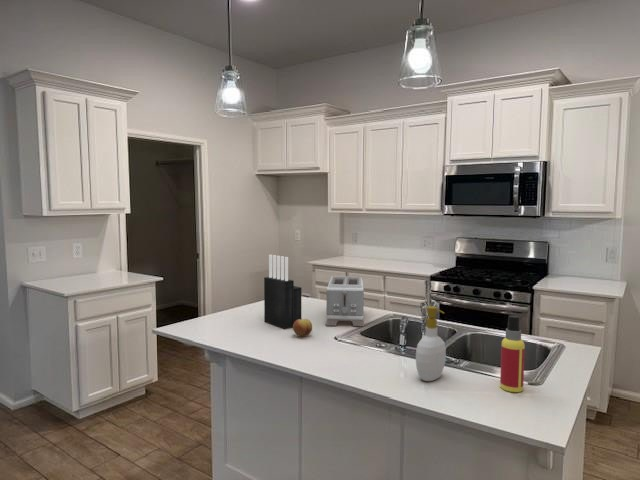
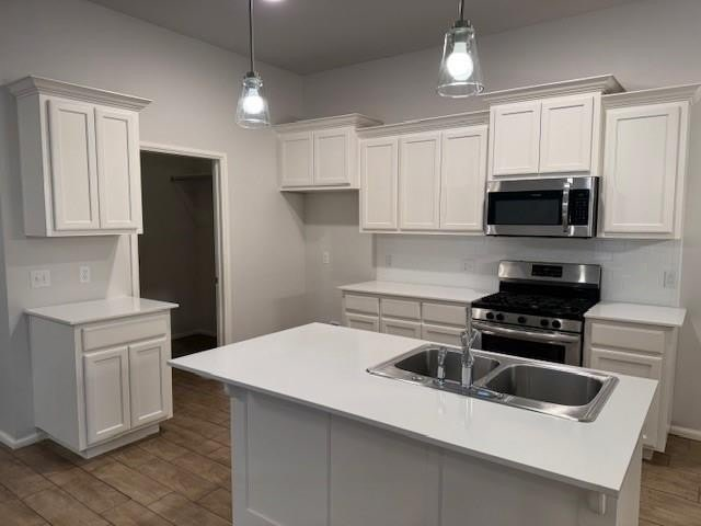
- soap bottle (432, 342)
- fruit (302, 327)
- spray bottle (512, 352)
- knife block (284, 289)
- toaster (345, 300)
